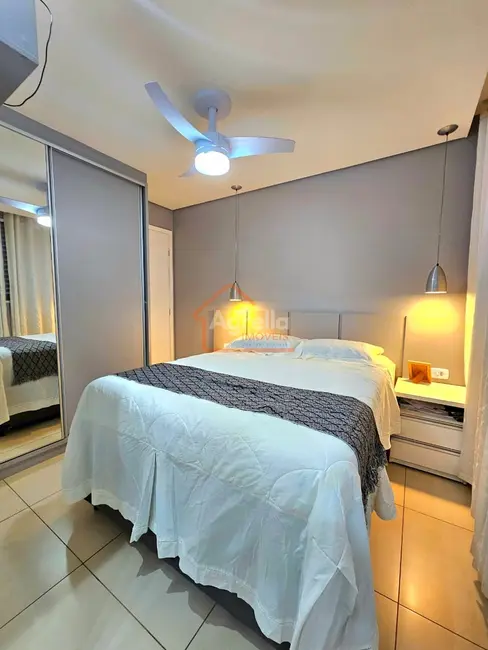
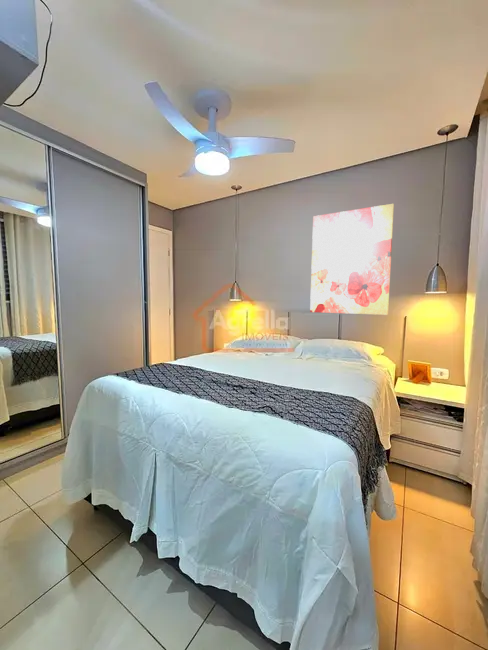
+ wall art (348, 262)
